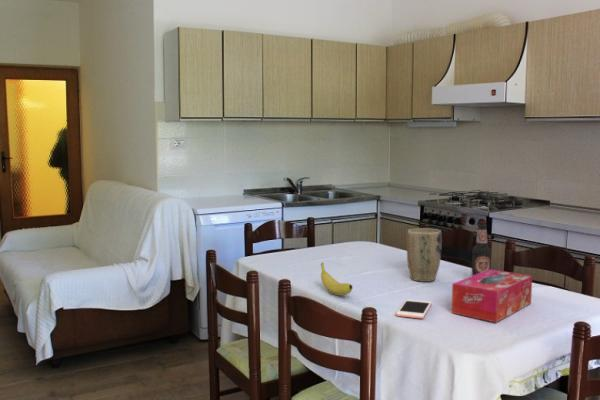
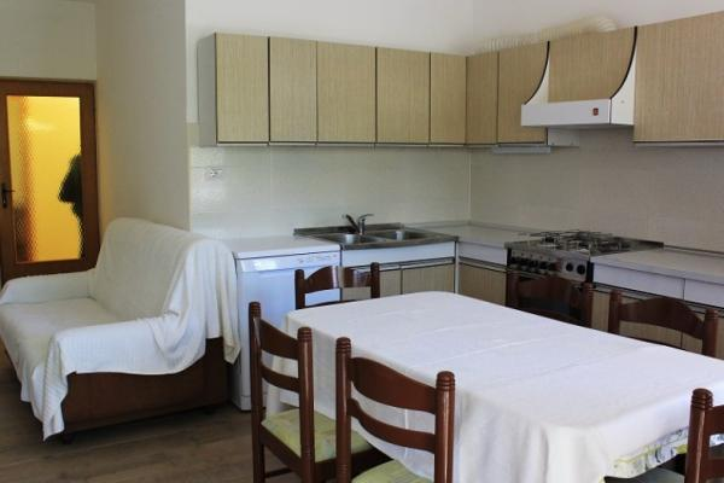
- bottle (481, 252)
- cell phone (414, 308)
- plant pot (424, 254)
- fruit (335, 280)
- tissue box (492, 293)
